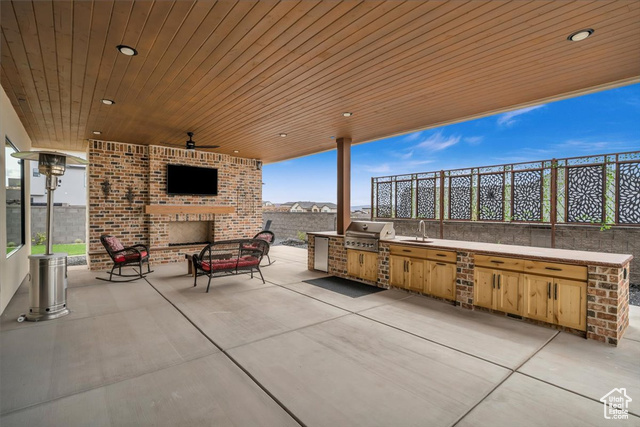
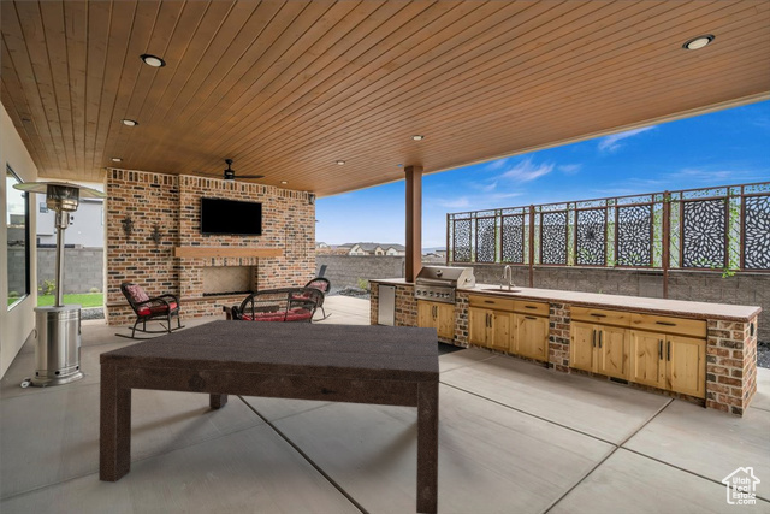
+ dining table (296, 390)
